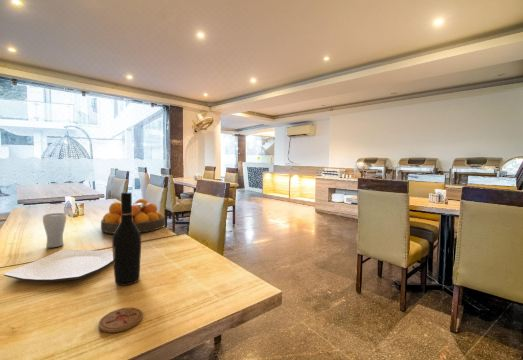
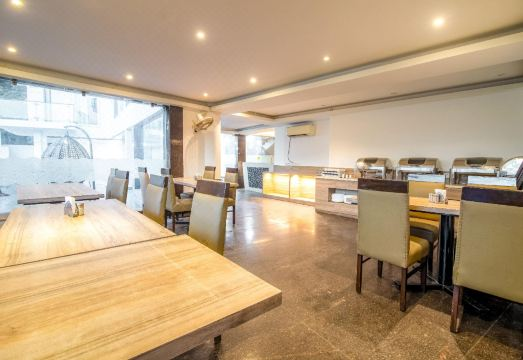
- fruit bowl (134, 213)
- coaster (121, 319)
- wine bottle (126, 237)
- drinking glass (55, 230)
- plate (70, 264)
